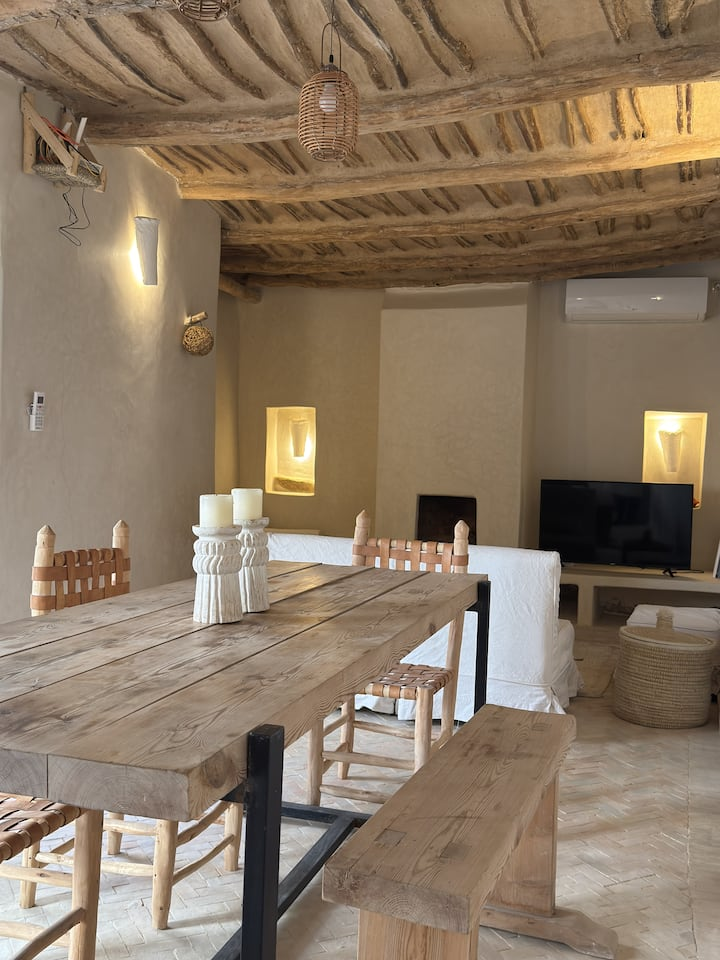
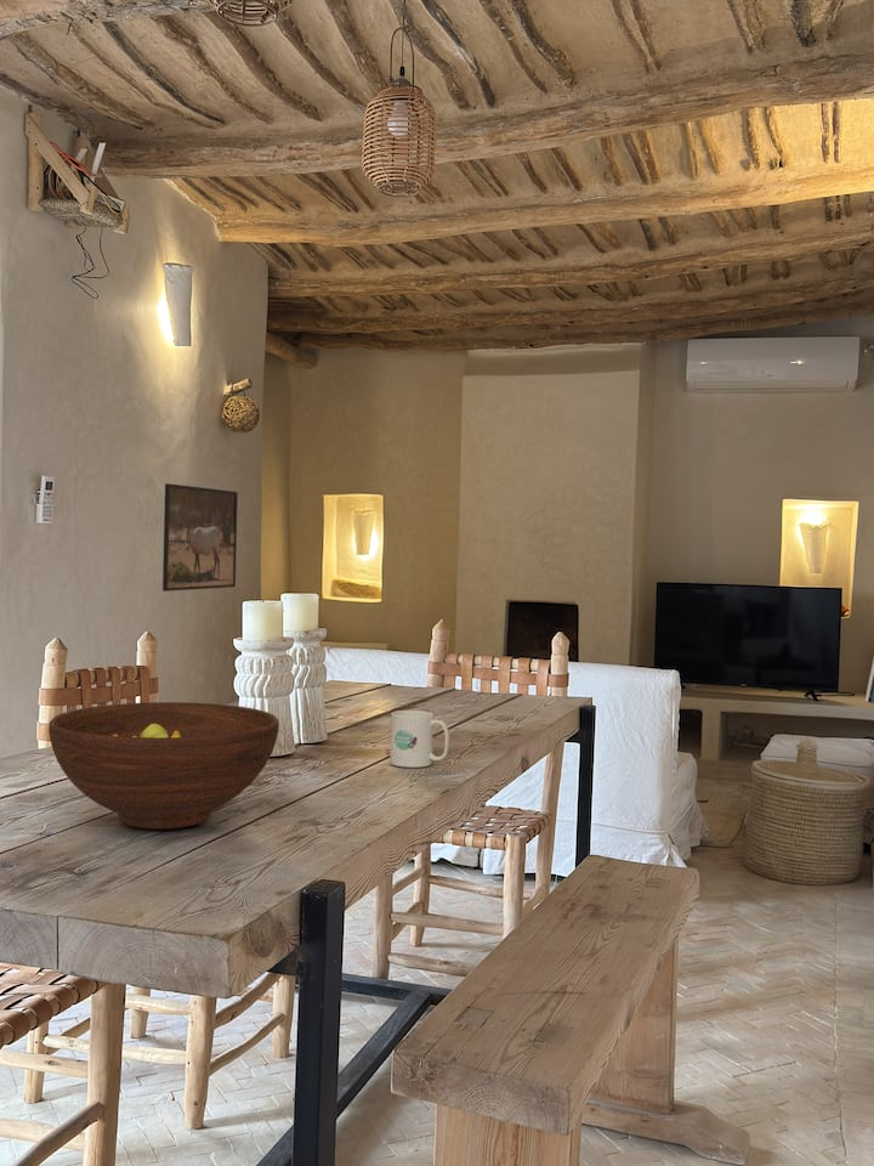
+ mug (420, 738)
+ fruit bowl (165, 769)
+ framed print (202, 538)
